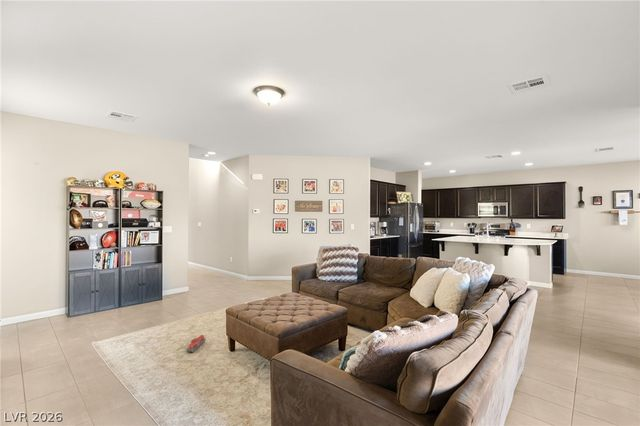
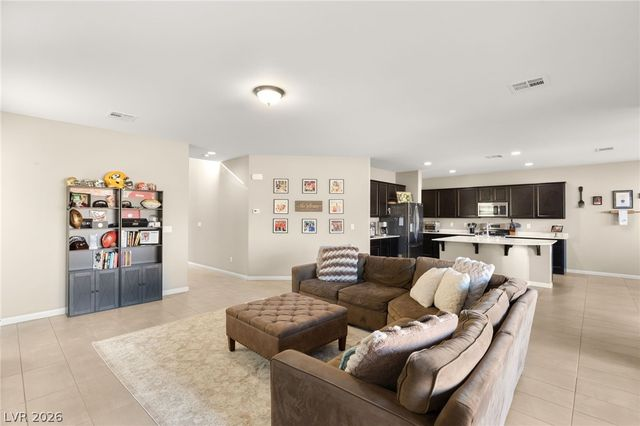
- toy train (196, 342)
